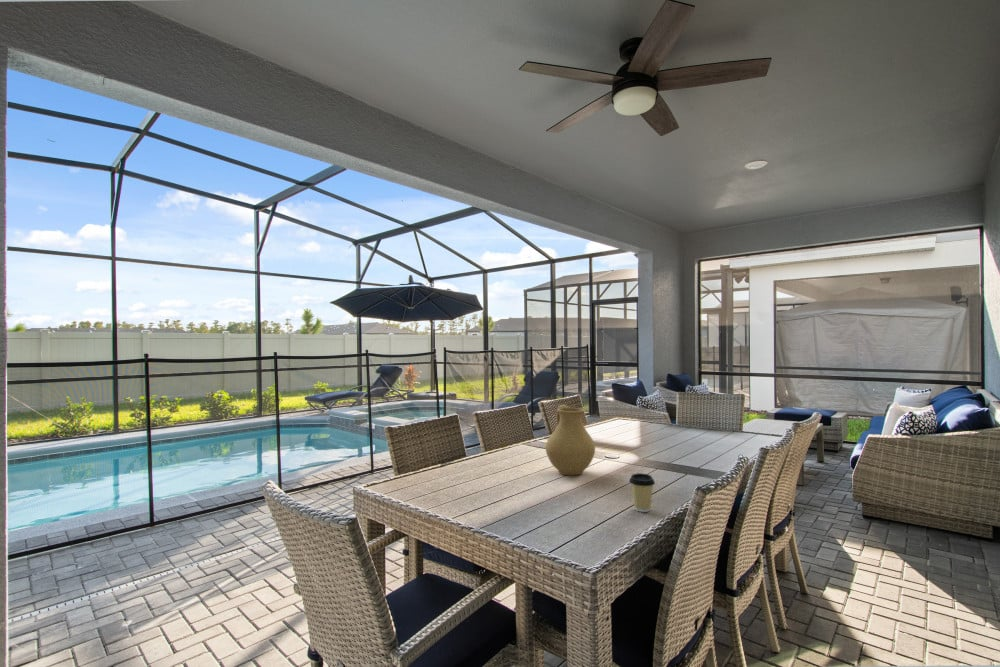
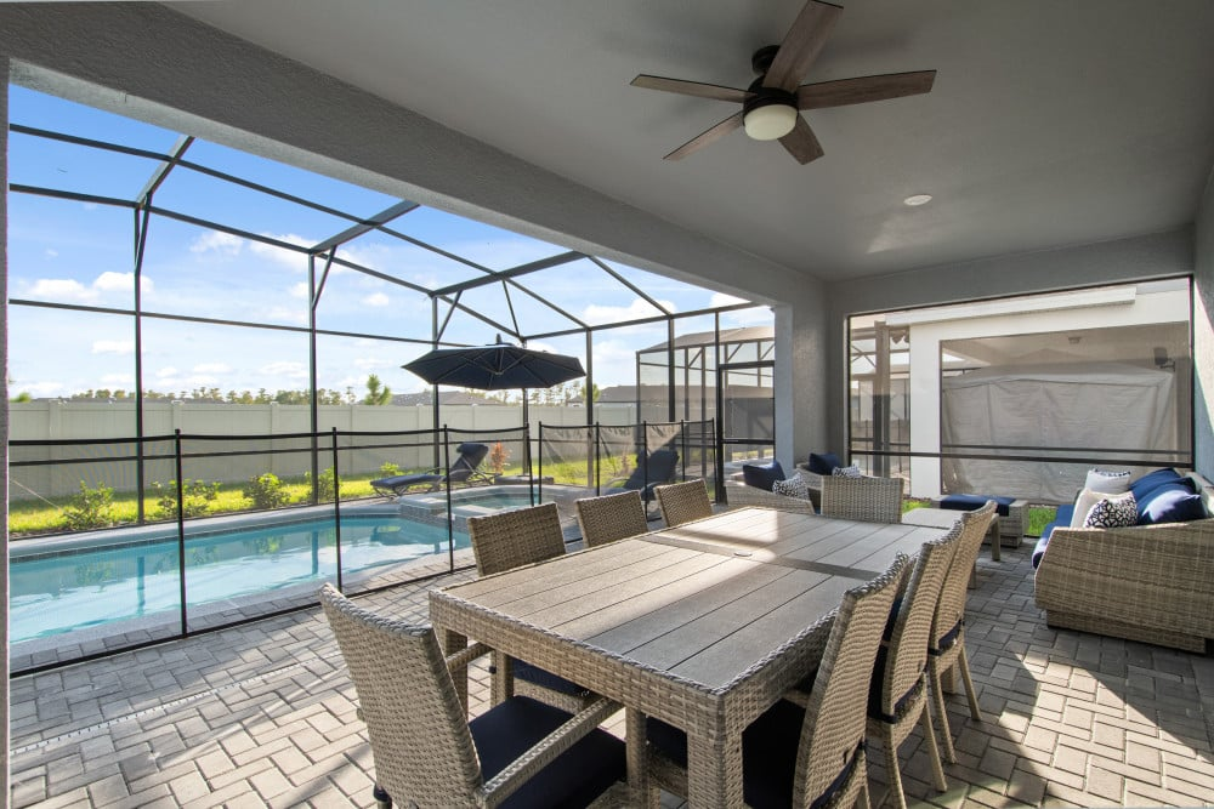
- pitcher (569, 439)
- coffee cup (642, 492)
